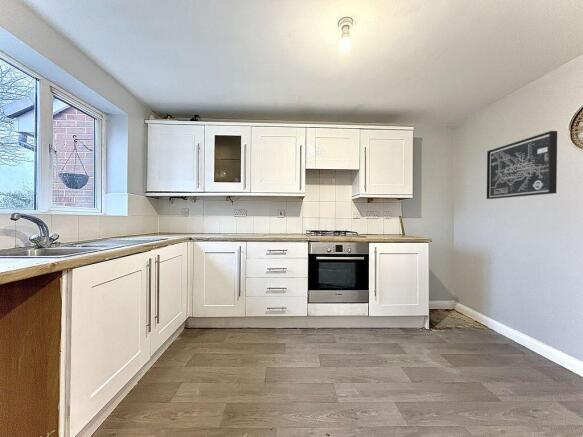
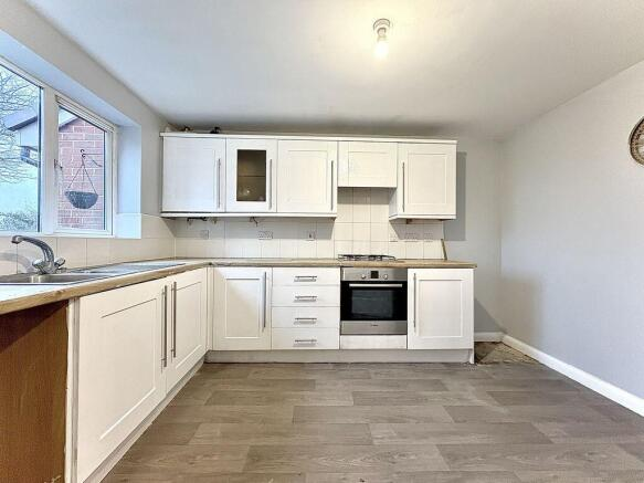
- wall art (517, 169)
